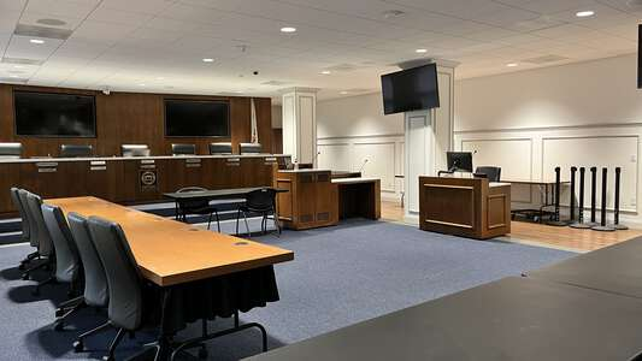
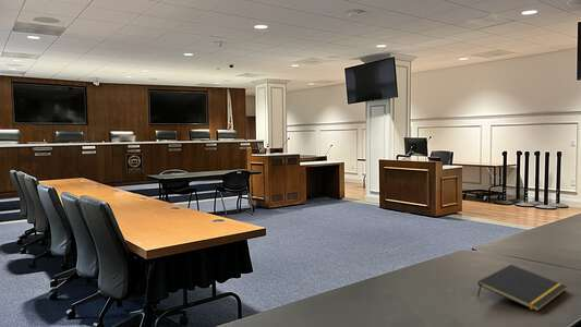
+ notepad (522, 286)
